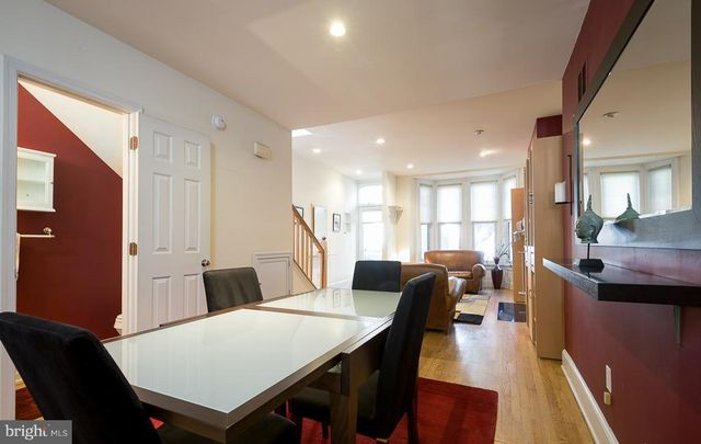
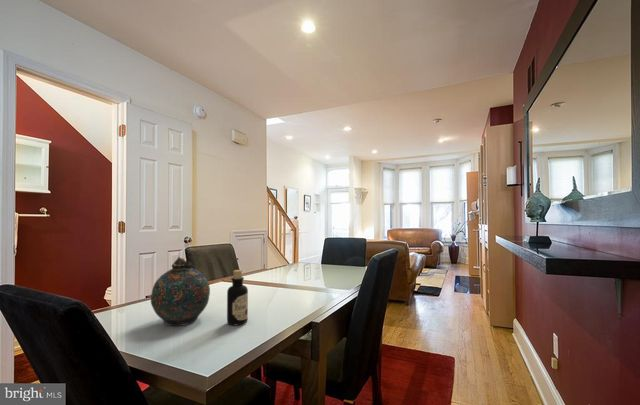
+ snuff bottle (181, 289)
+ bottle (237, 296)
